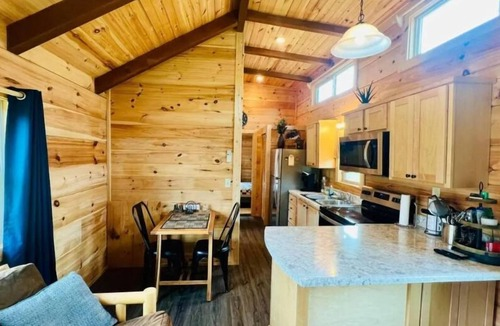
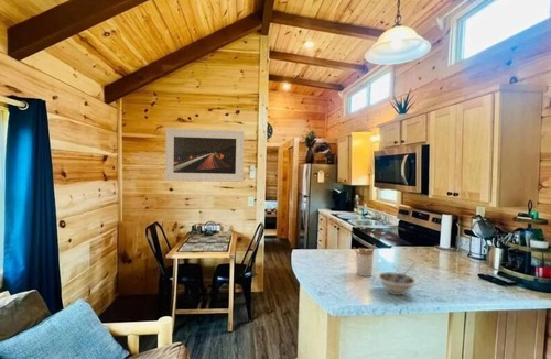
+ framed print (205, 155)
+ bowl (400, 279)
+ utensil holder (364, 259)
